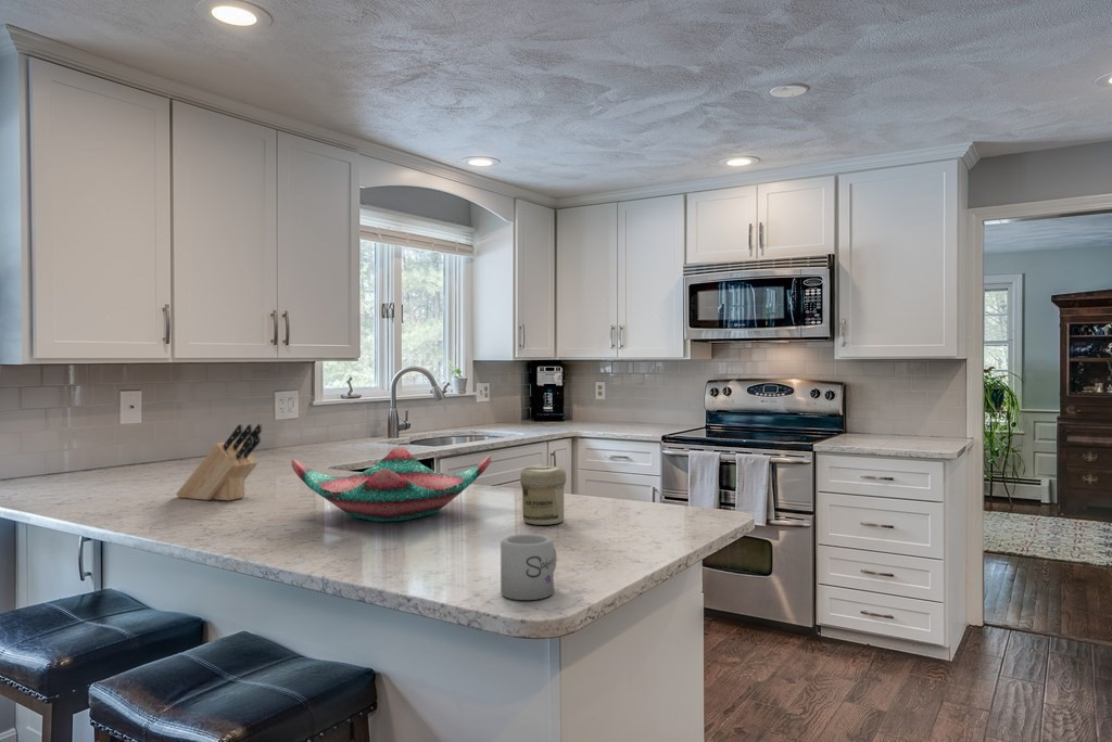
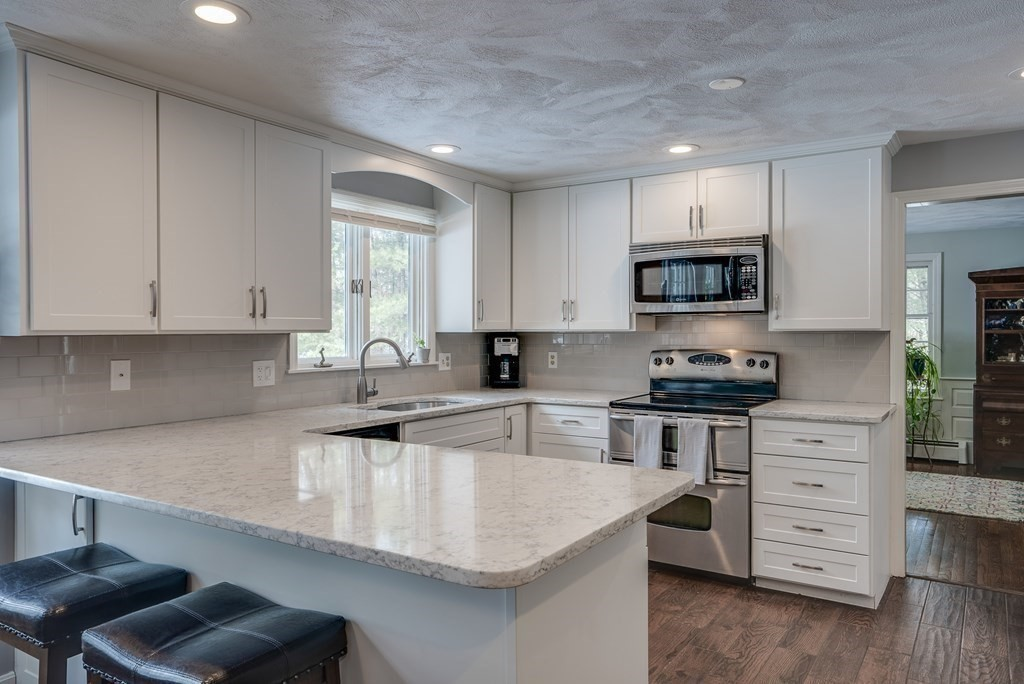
- knife block (222, 460)
- jar (543, 495)
- decorative bowl (393, 485)
- mug (533, 563)
